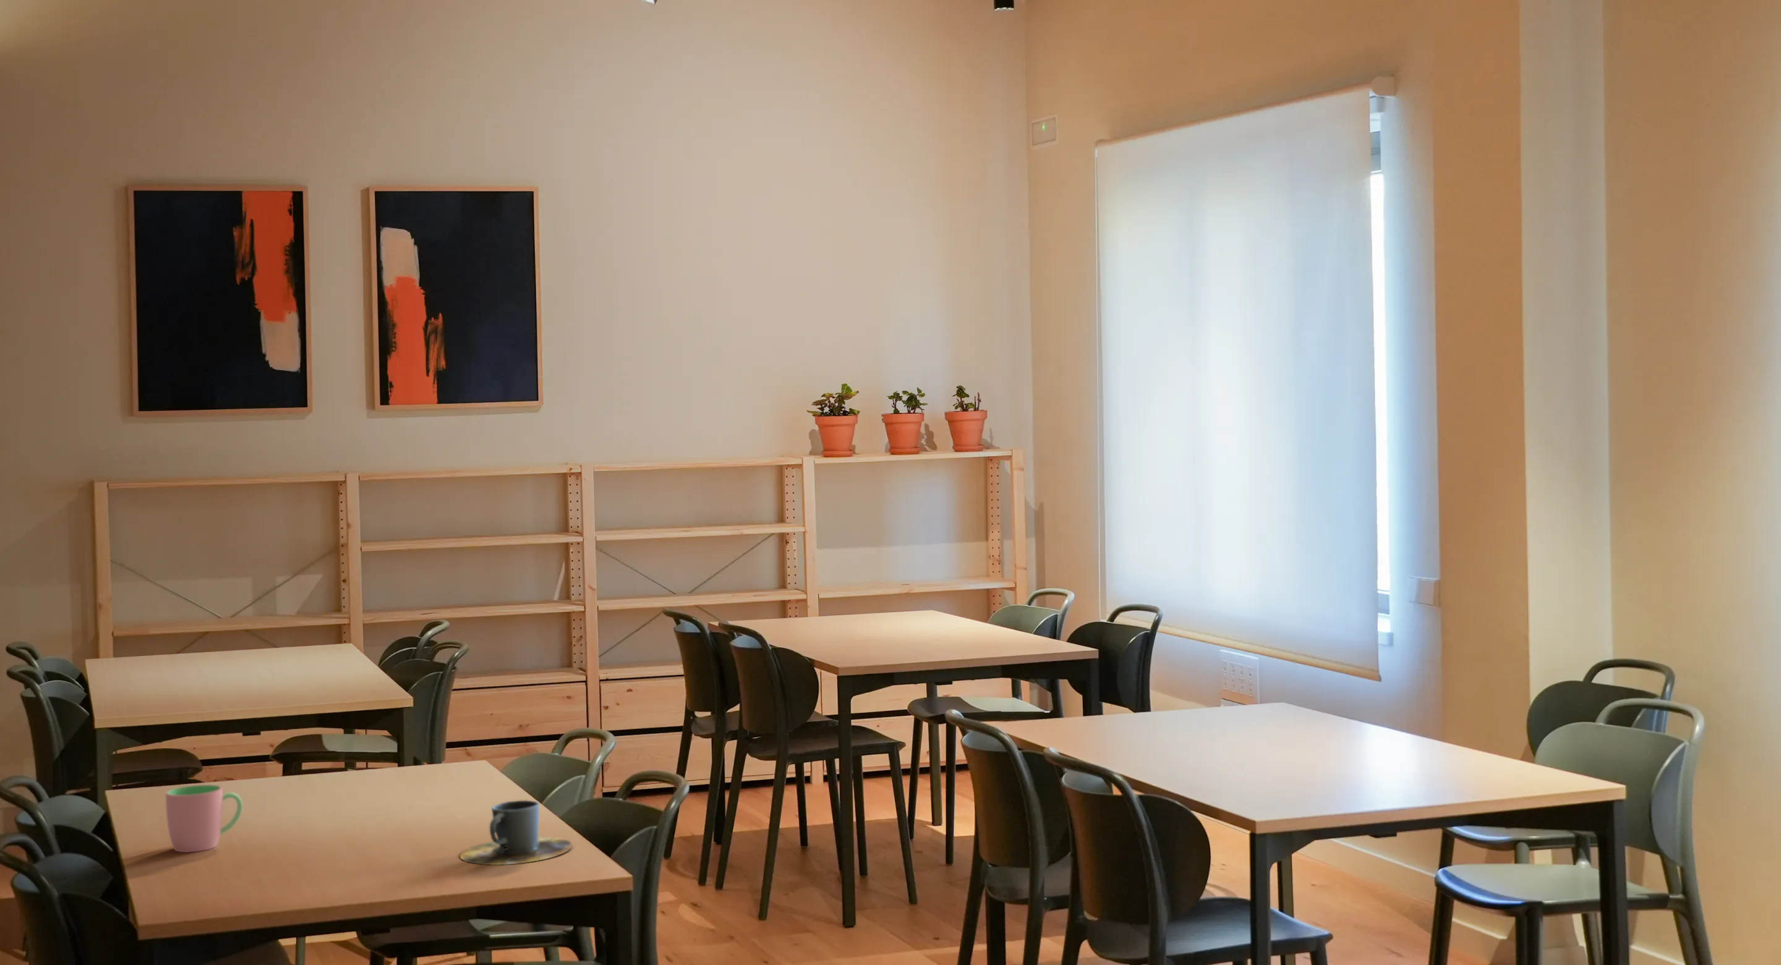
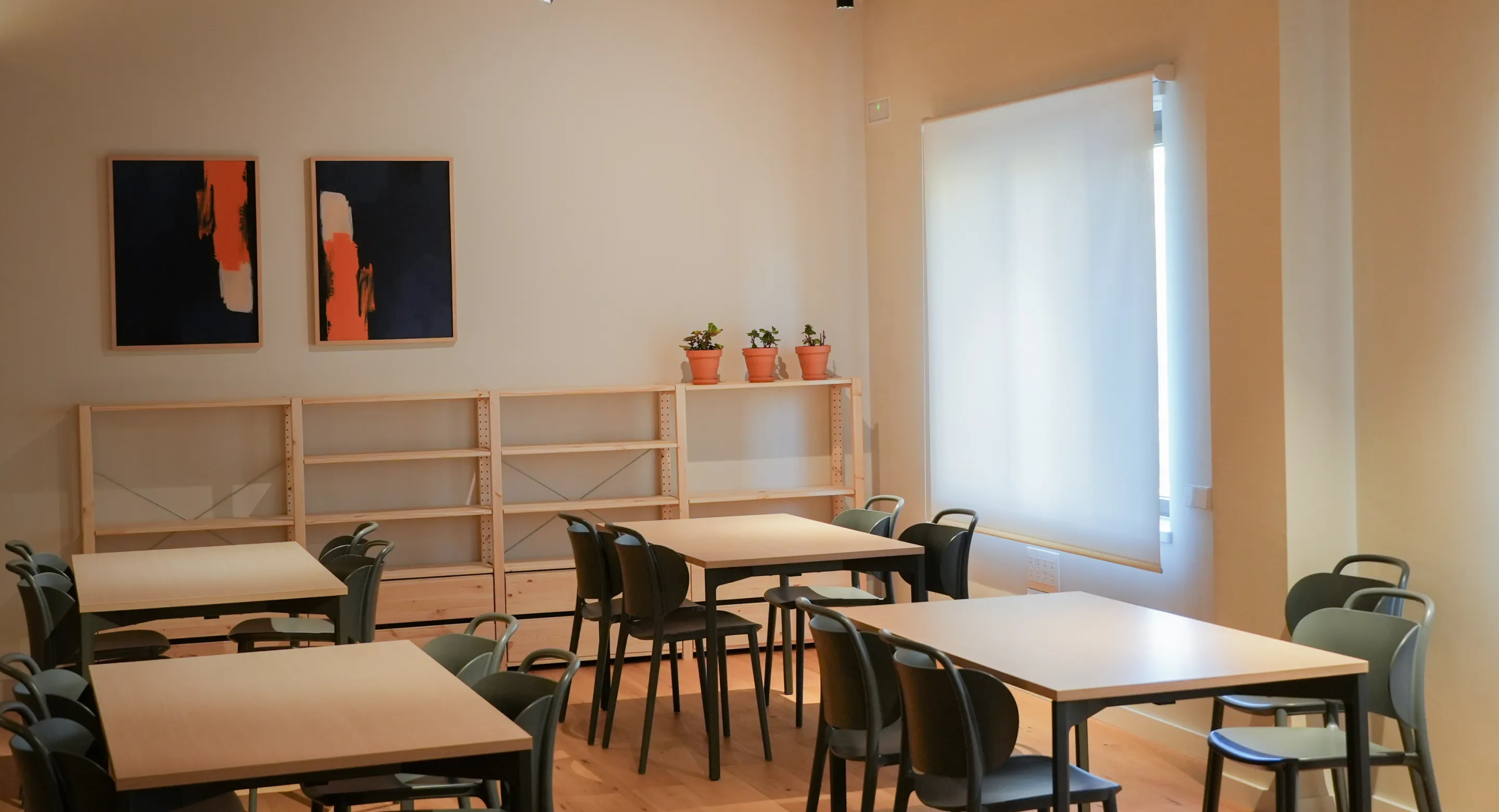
- cup (204, 818)
- cup (516, 828)
